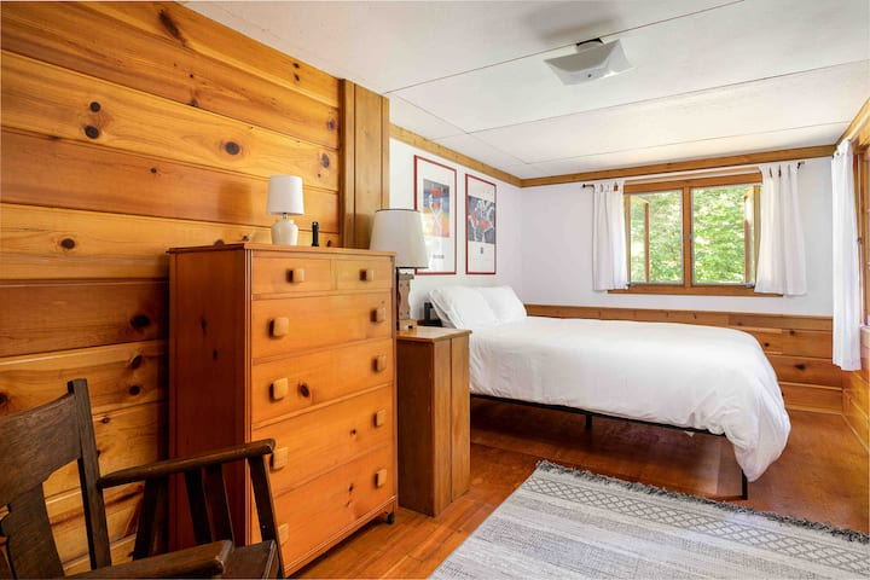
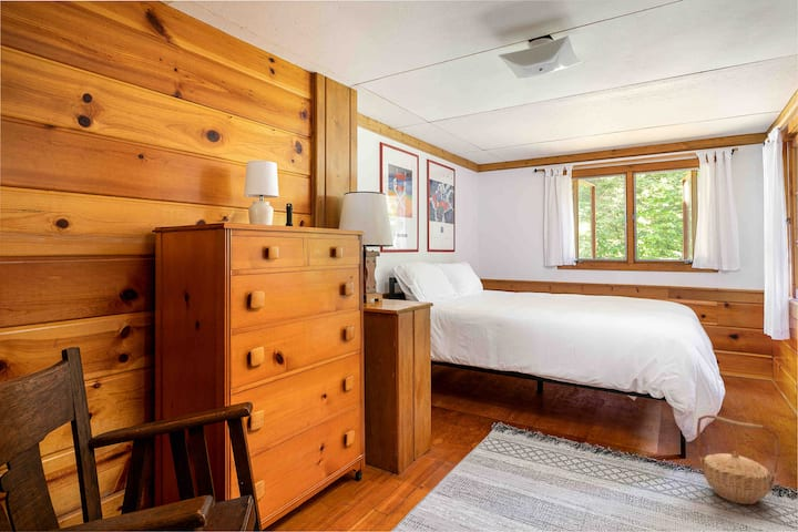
+ basket (736, 457)
